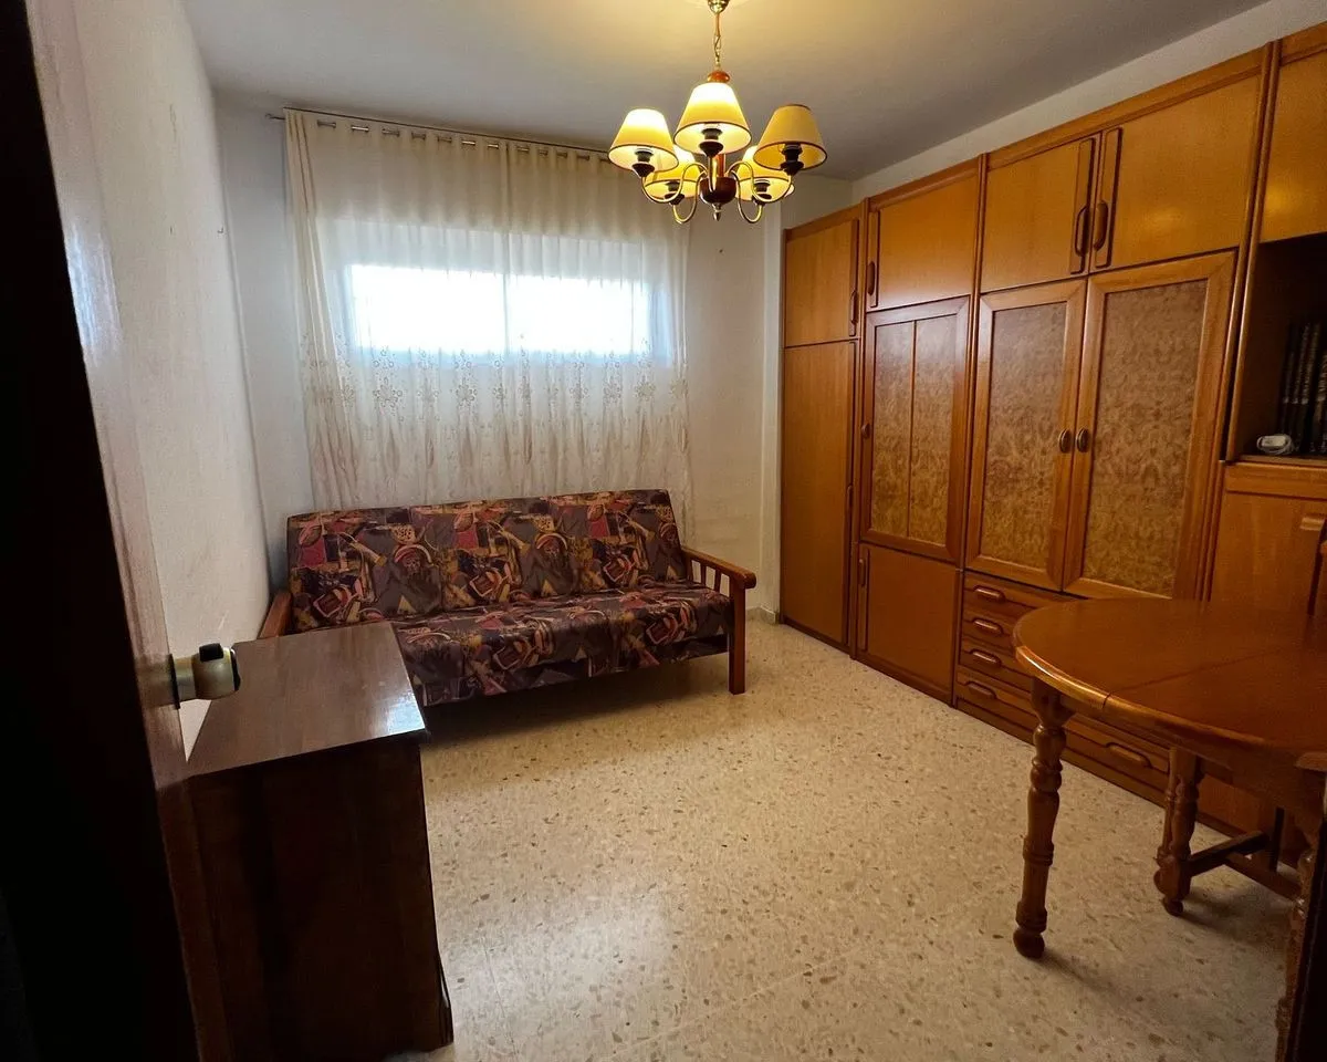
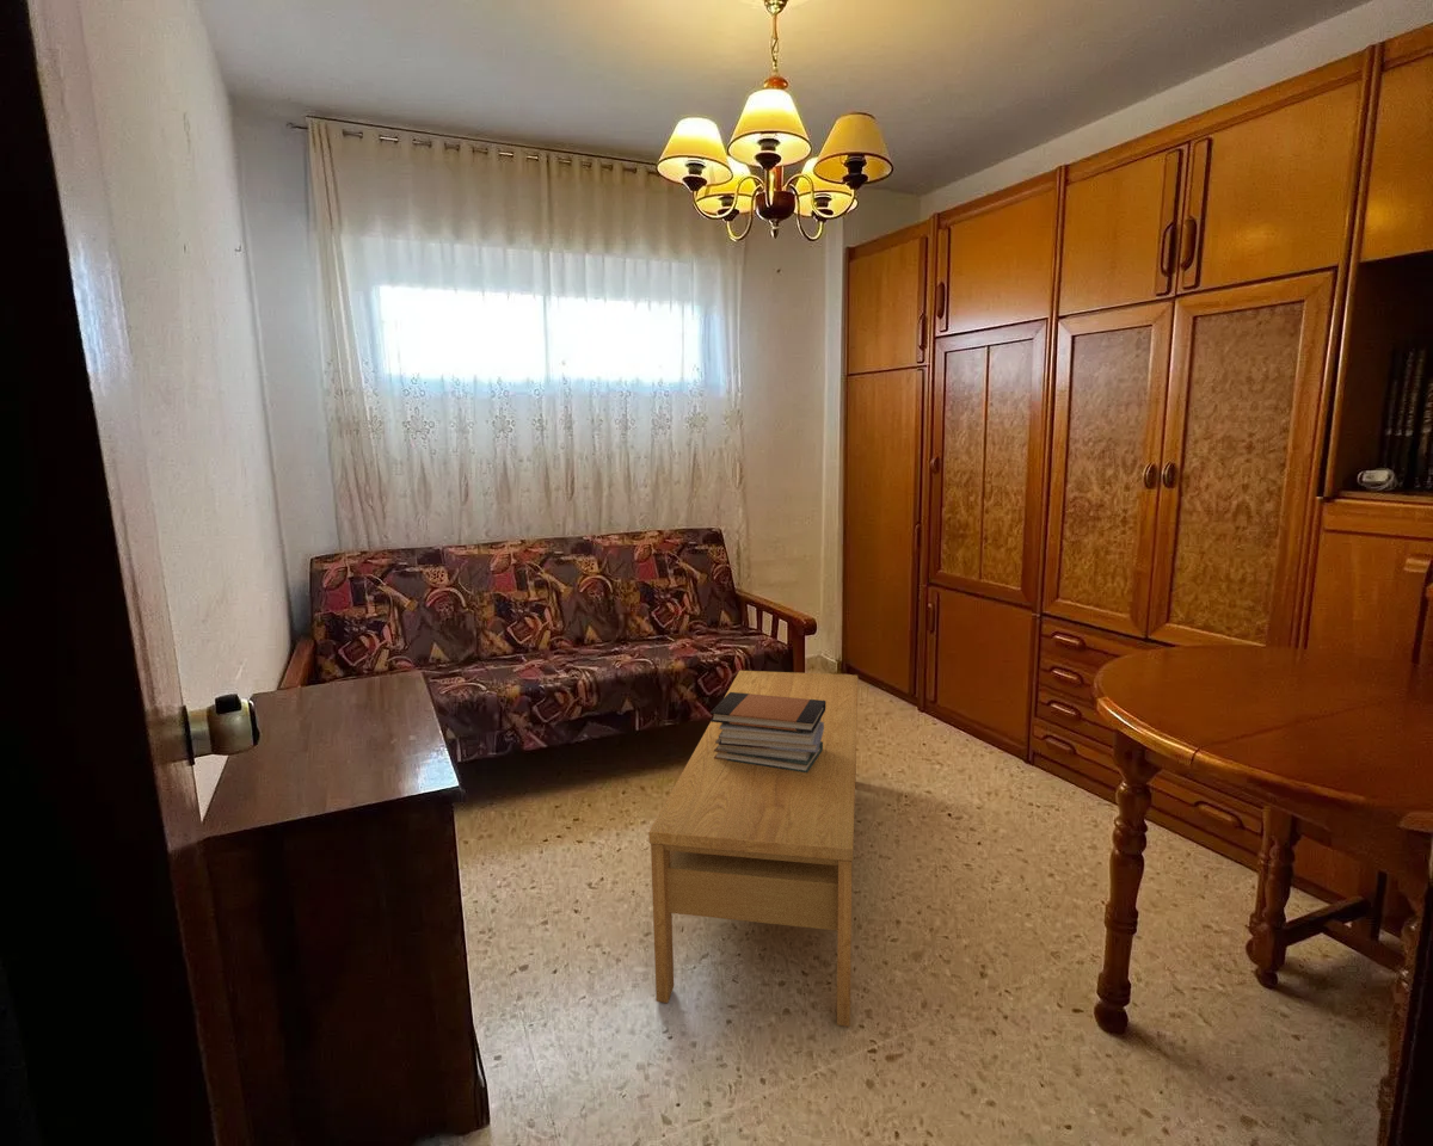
+ coffee table (780, 800)
+ book stack (769, 729)
